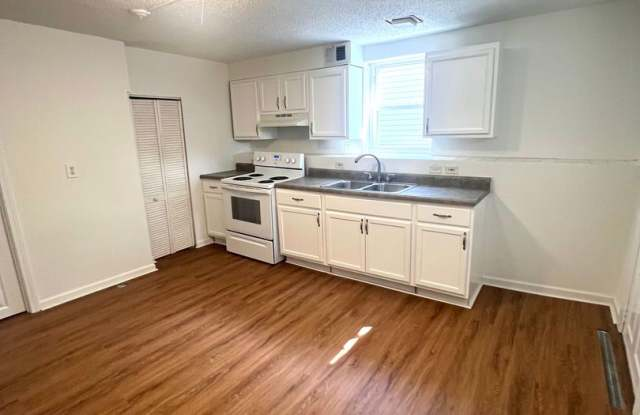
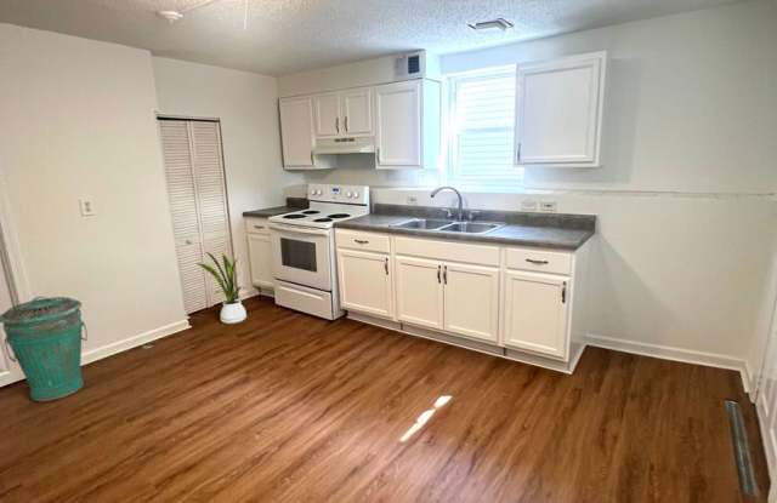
+ house plant (226, 284)
+ trash can (49, 344)
